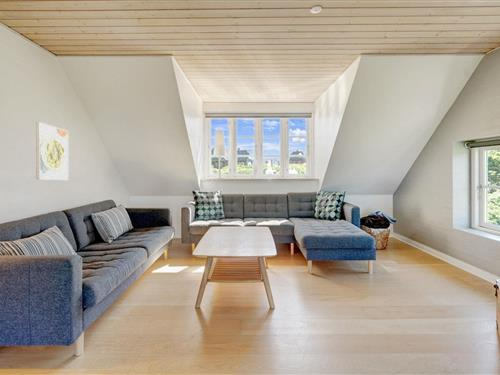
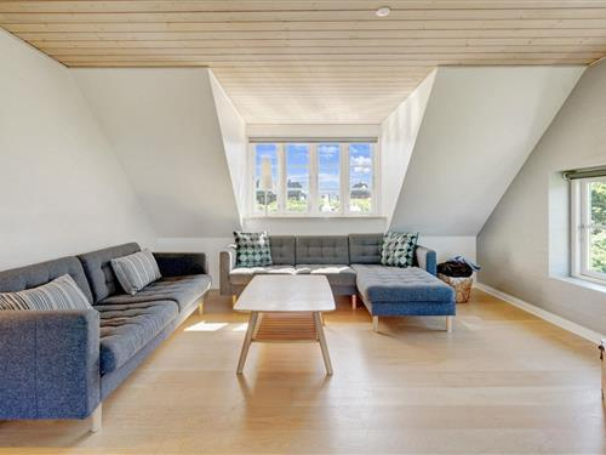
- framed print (53, 153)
